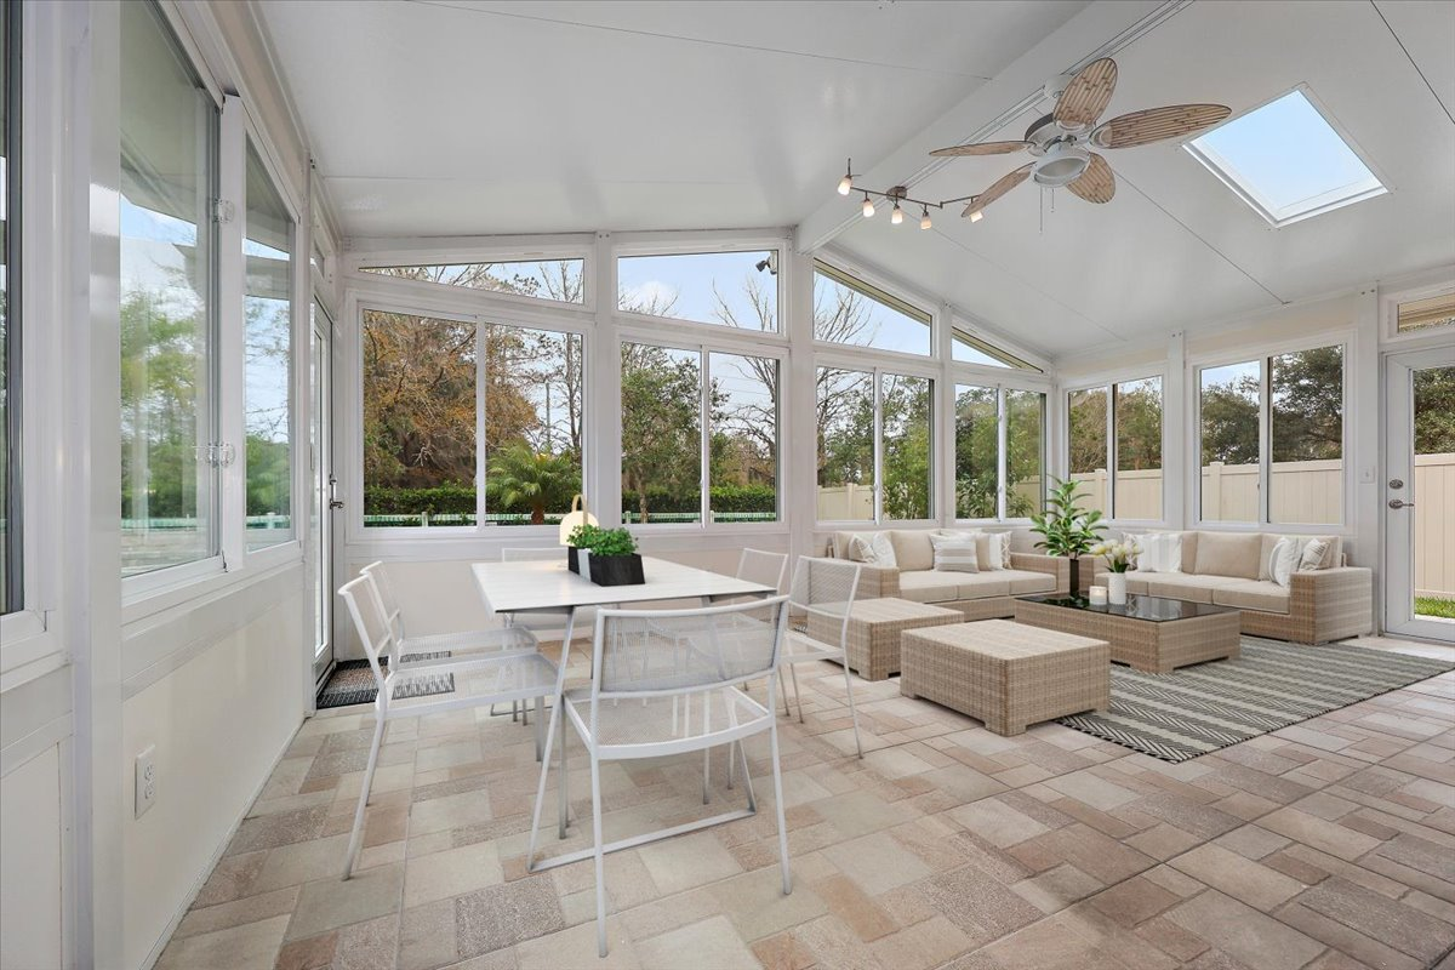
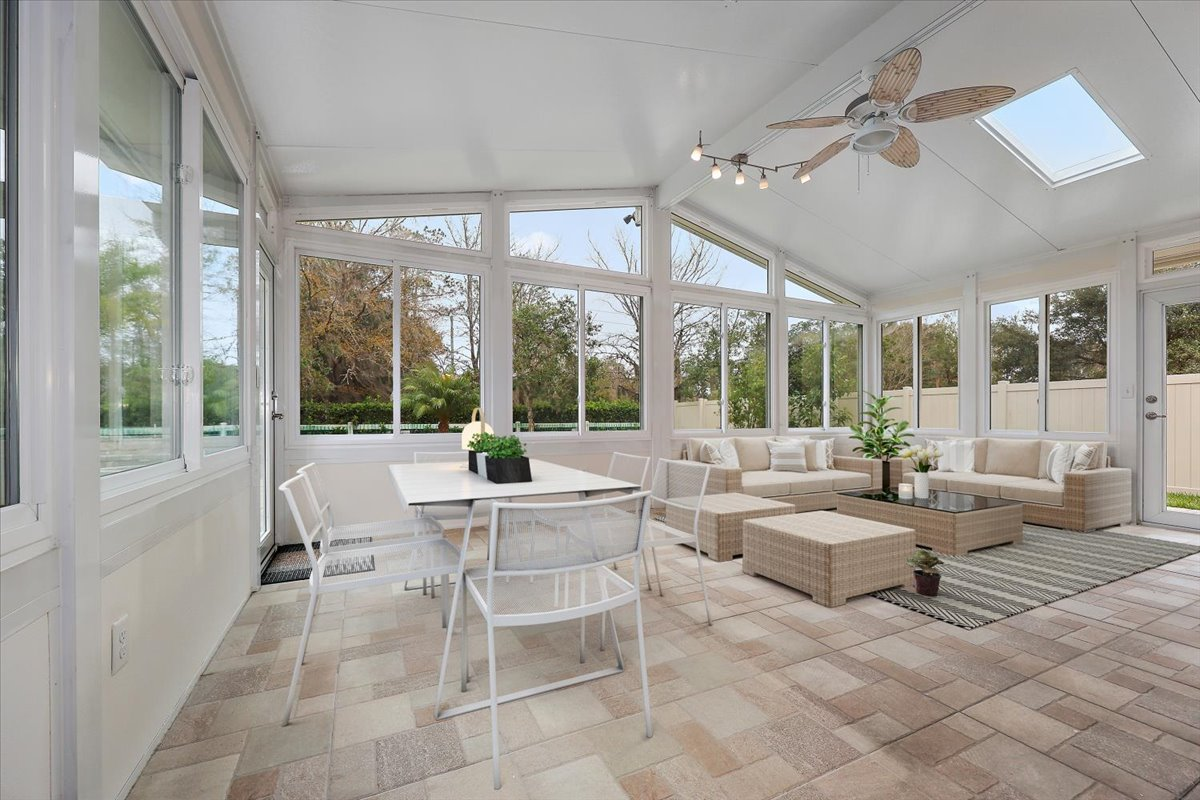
+ potted plant (923, 570)
